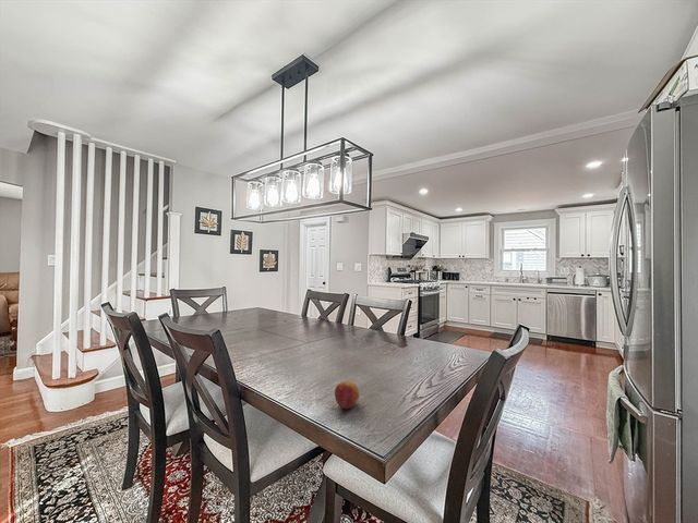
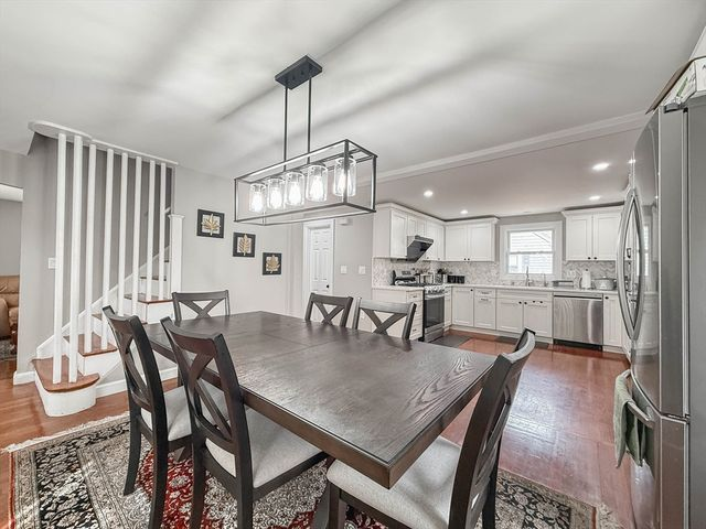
- fruit (347, 393)
